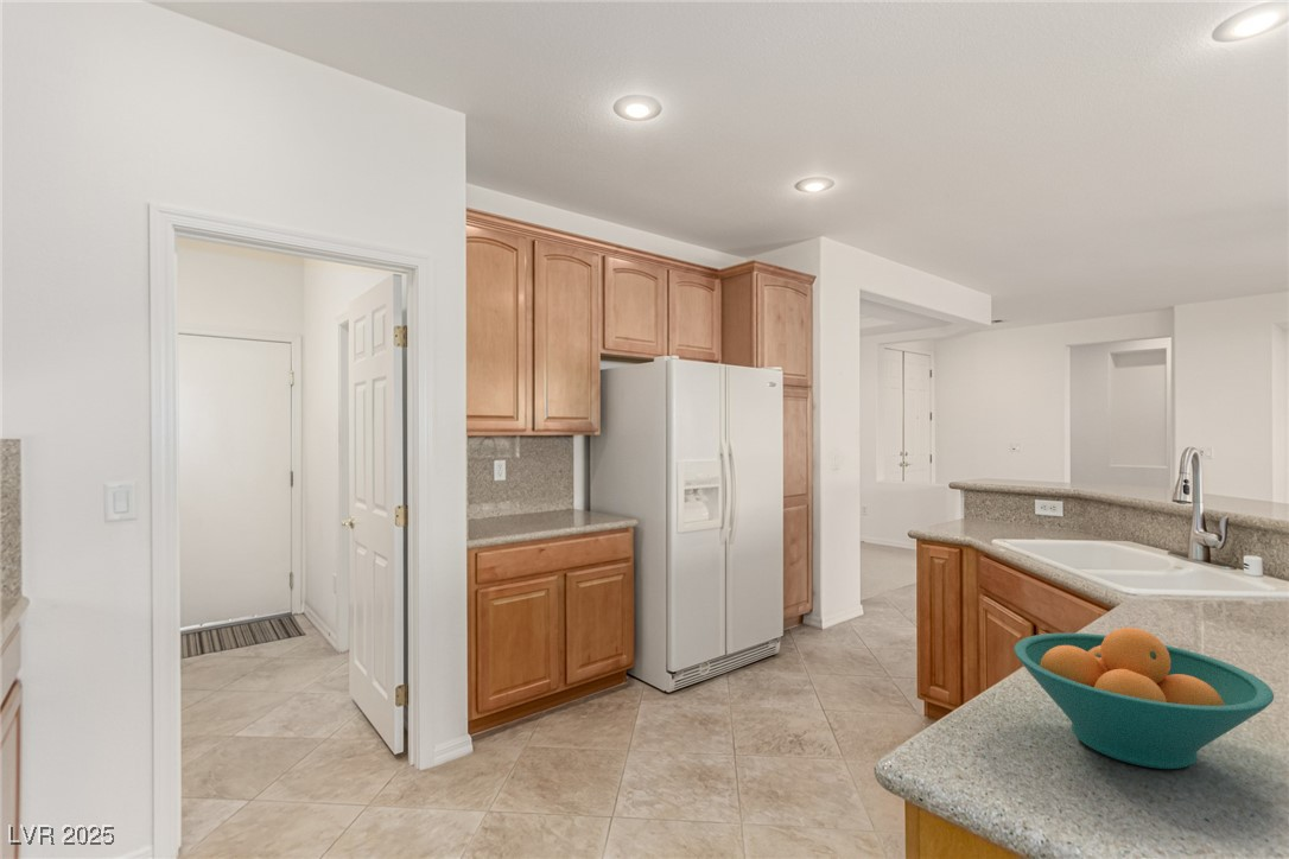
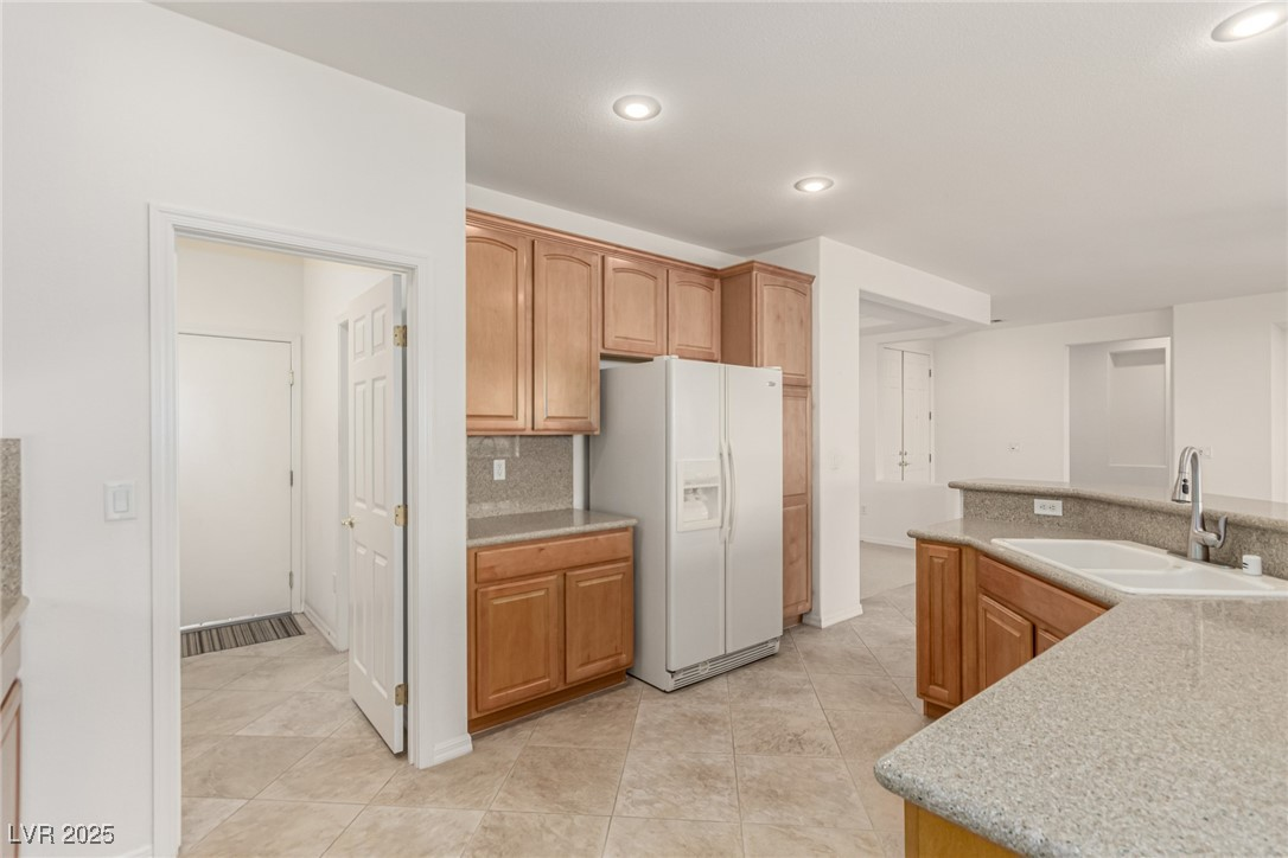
- fruit bowl (1131, 687)
